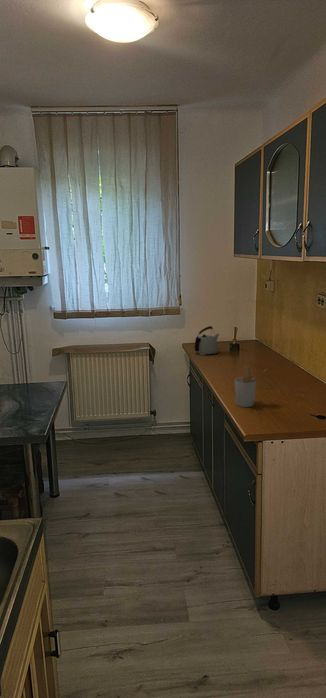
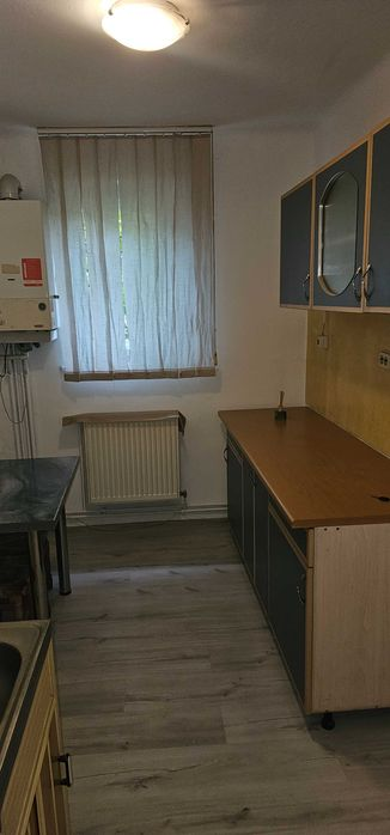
- kettle (207, 339)
- utensil holder (250, 386)
